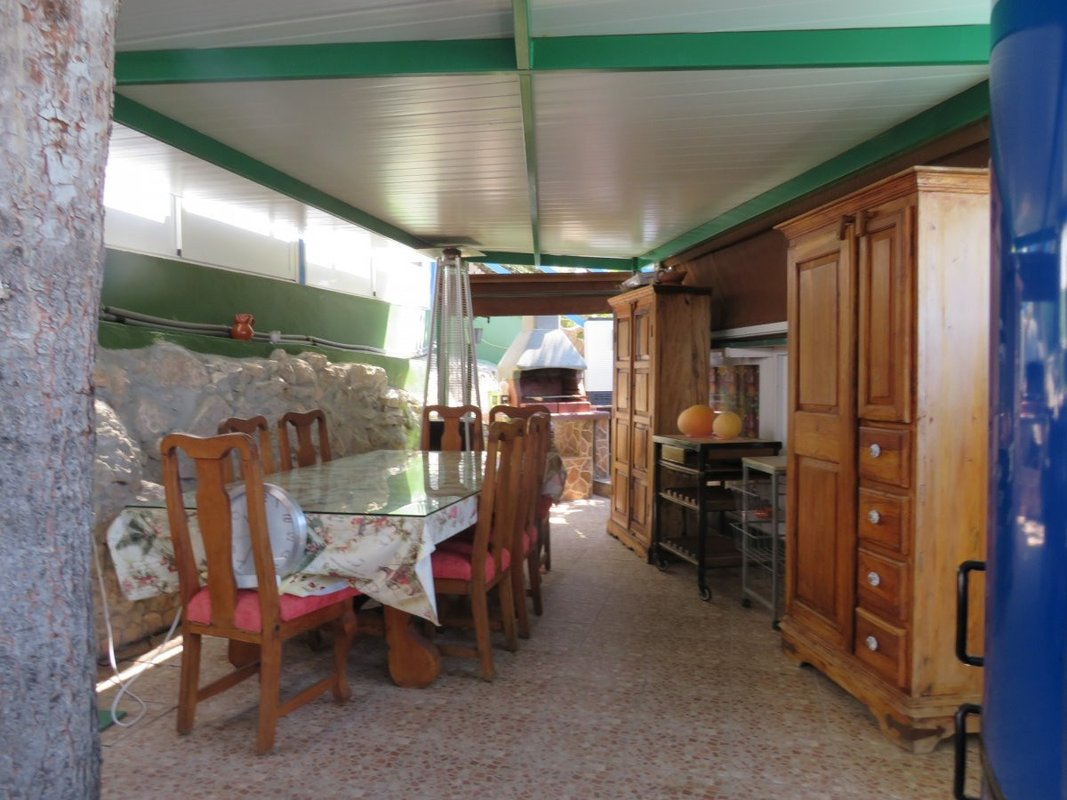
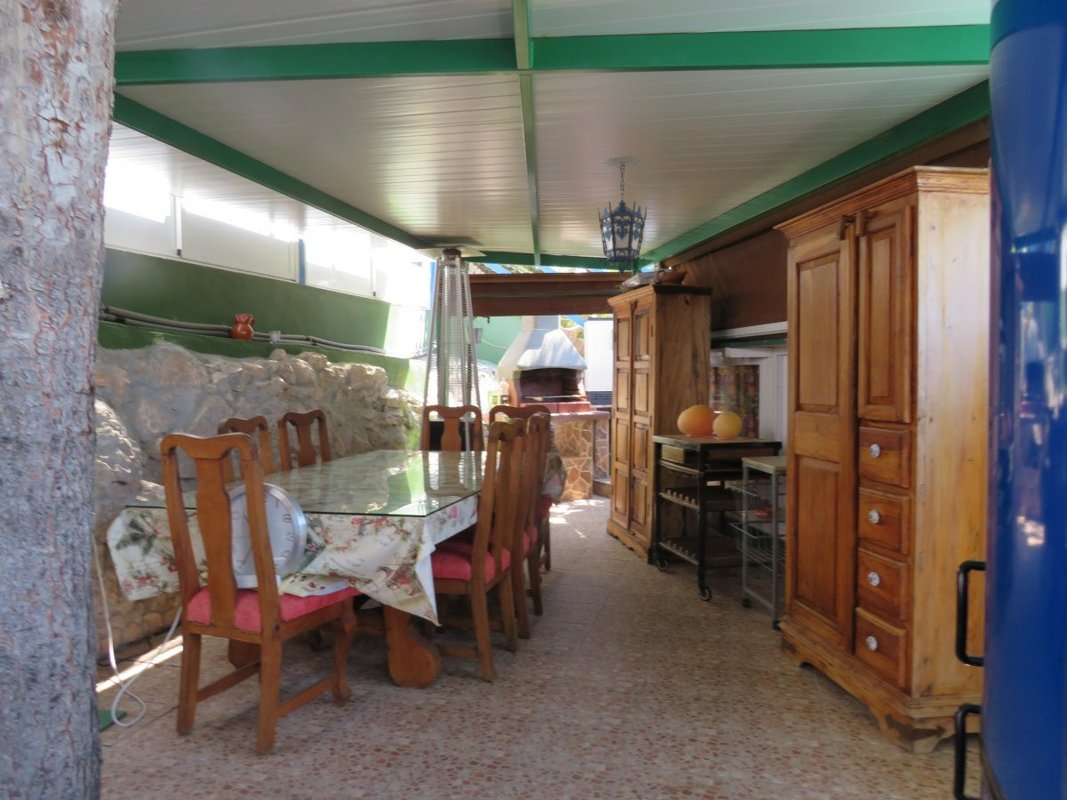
+ hanging lantern (622, 219)
